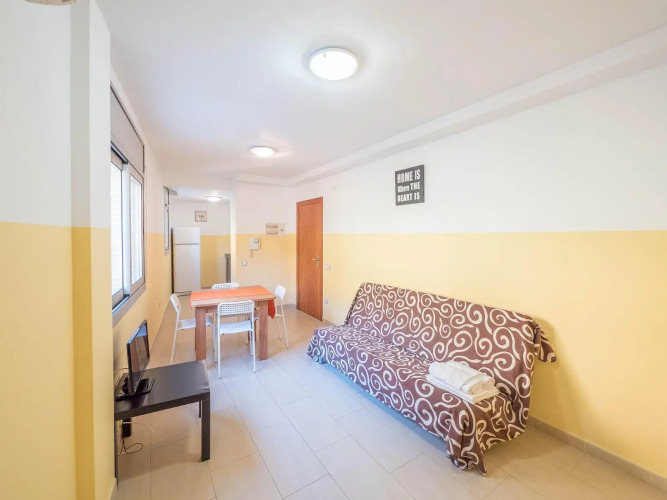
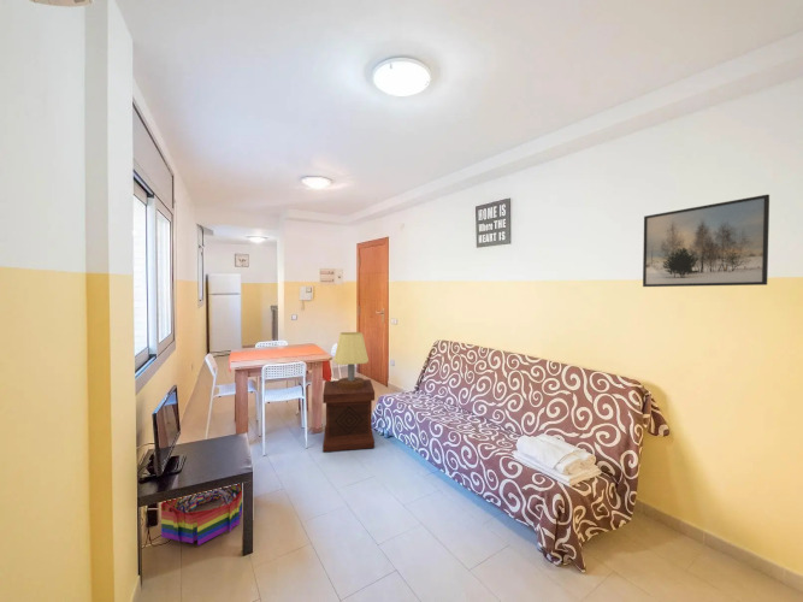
+ storage bin (209, 500)
+ table lamp (350, 359)
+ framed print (698, 246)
+ side table (348, 412)
